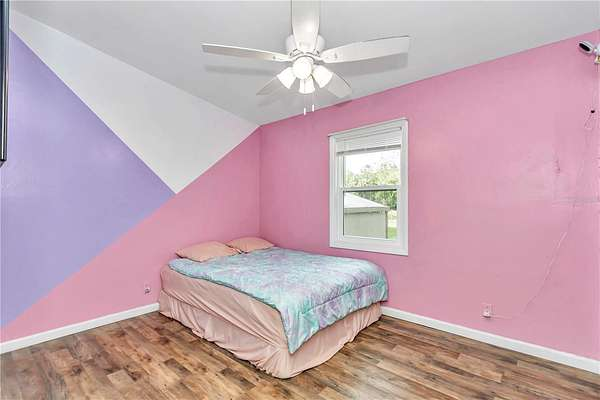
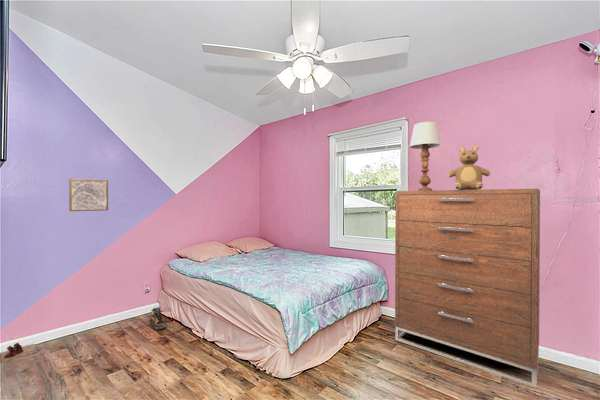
+ shoe (158, 317)
+ table lamp (425, 157)
+ dresser (462, 269)
+ slippers (15, 348)
+ teddy bear (468, 167)
+ wall art (89, 195)
